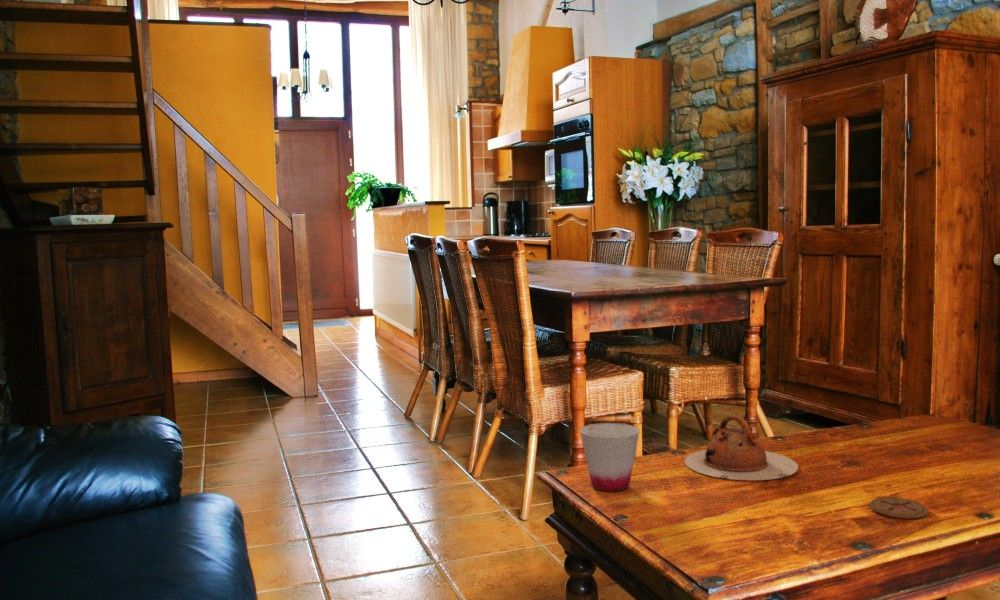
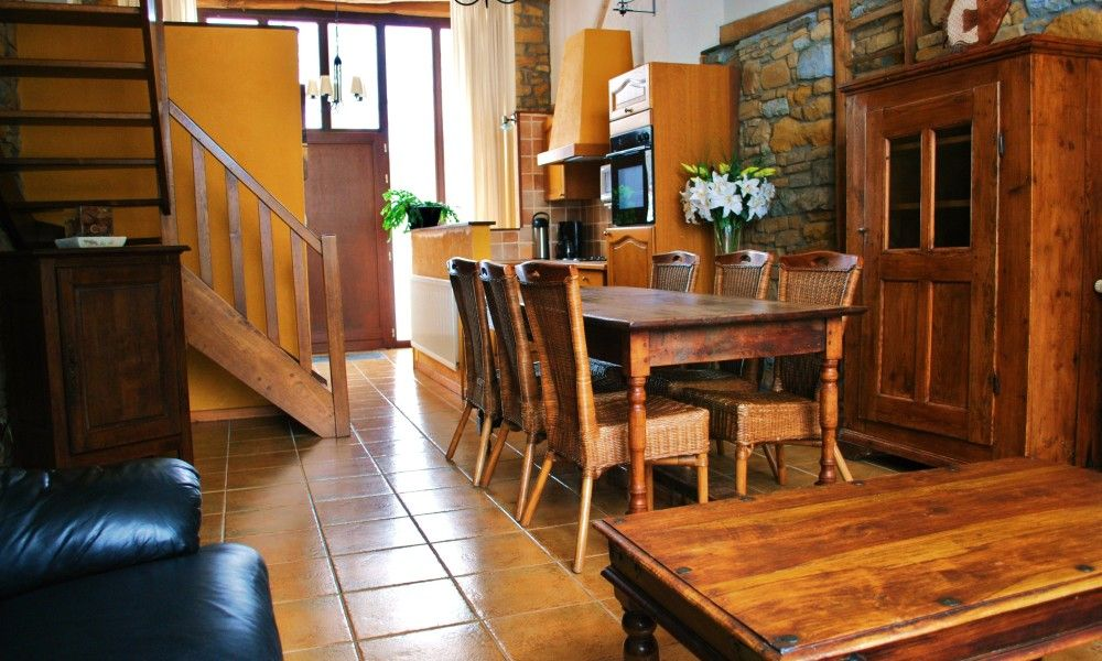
- teapot (740, 439)
- cup (610, 458)
- coaster (898, 507)
